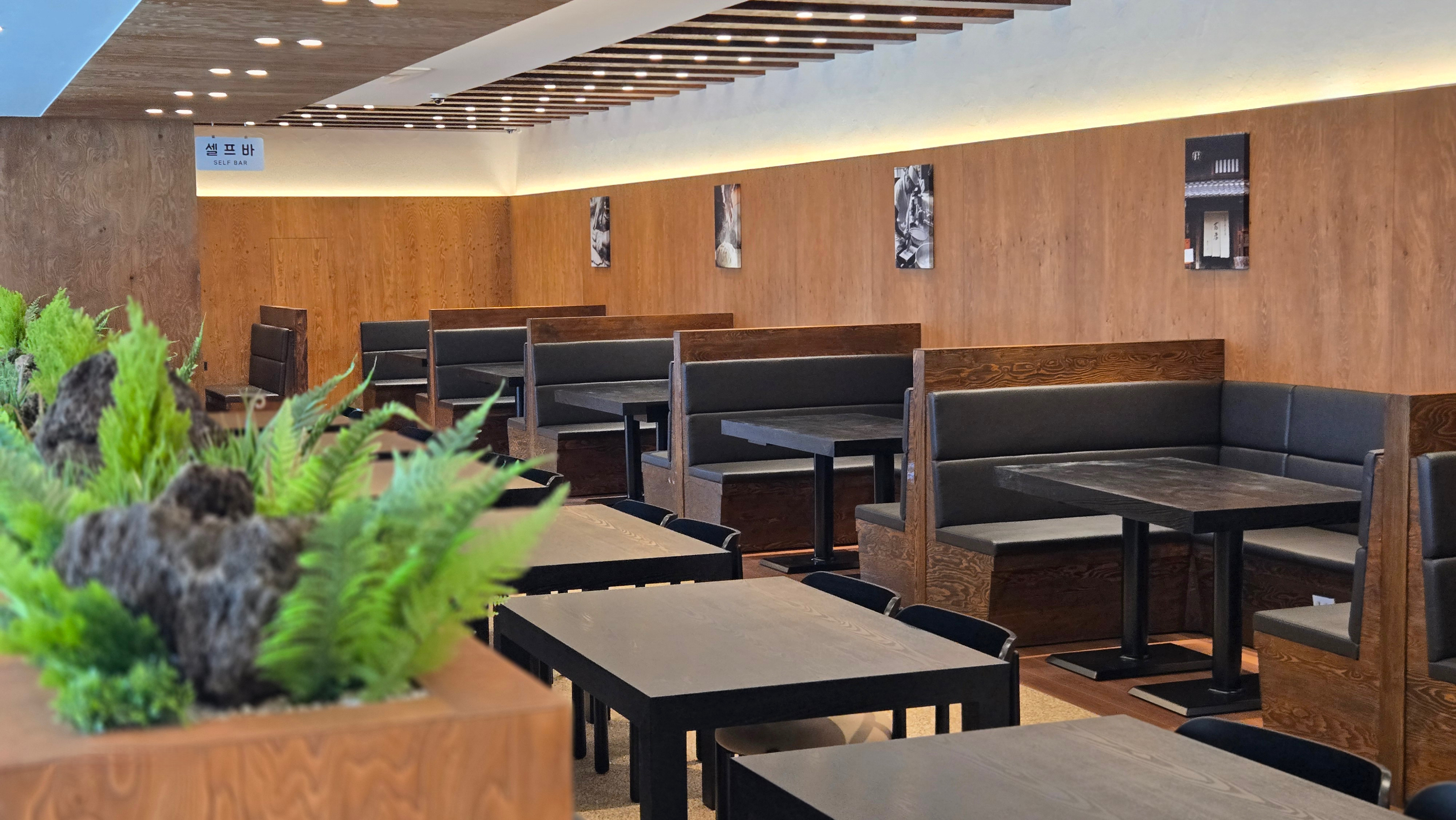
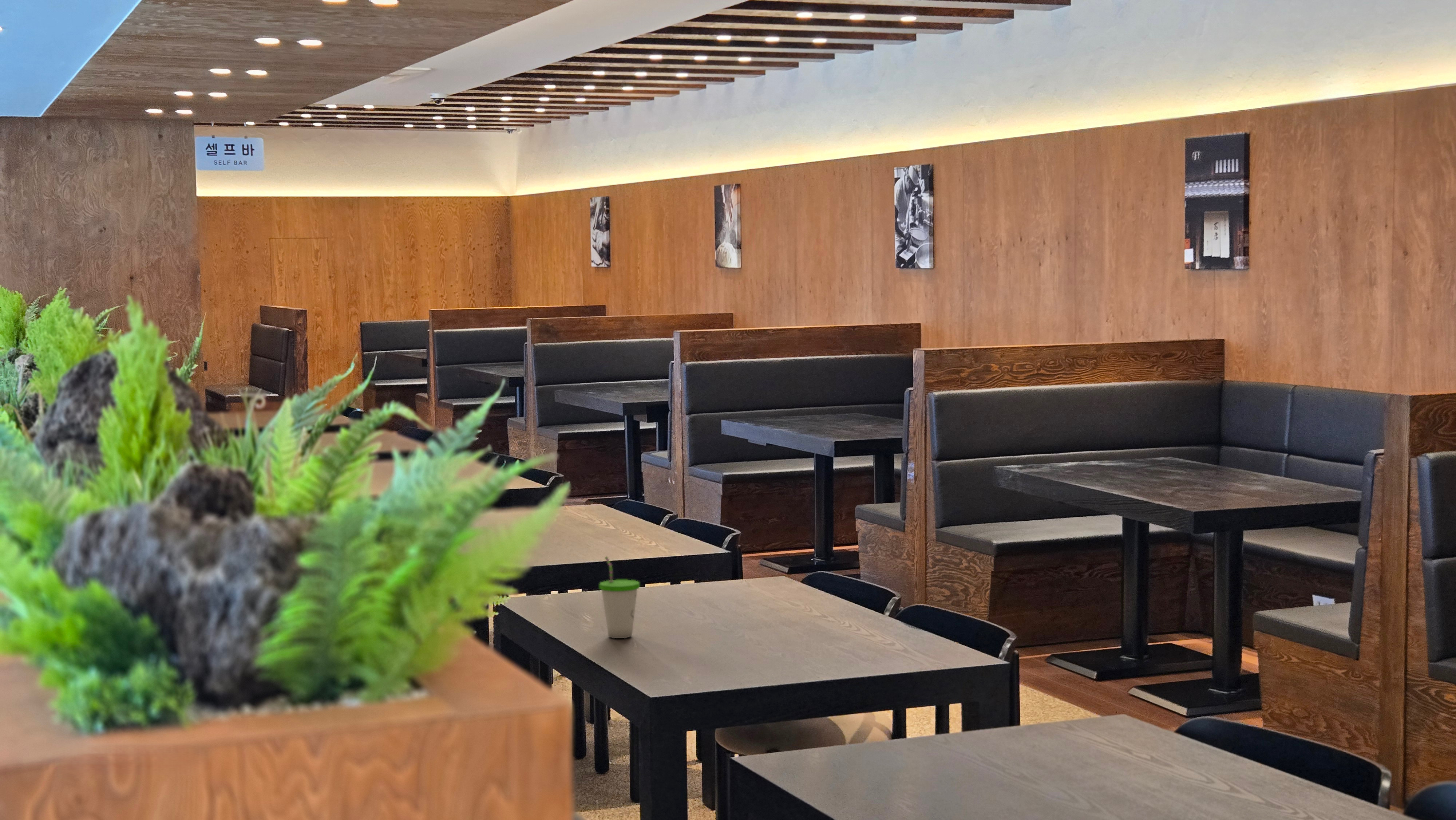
+ cup (620, 597)
